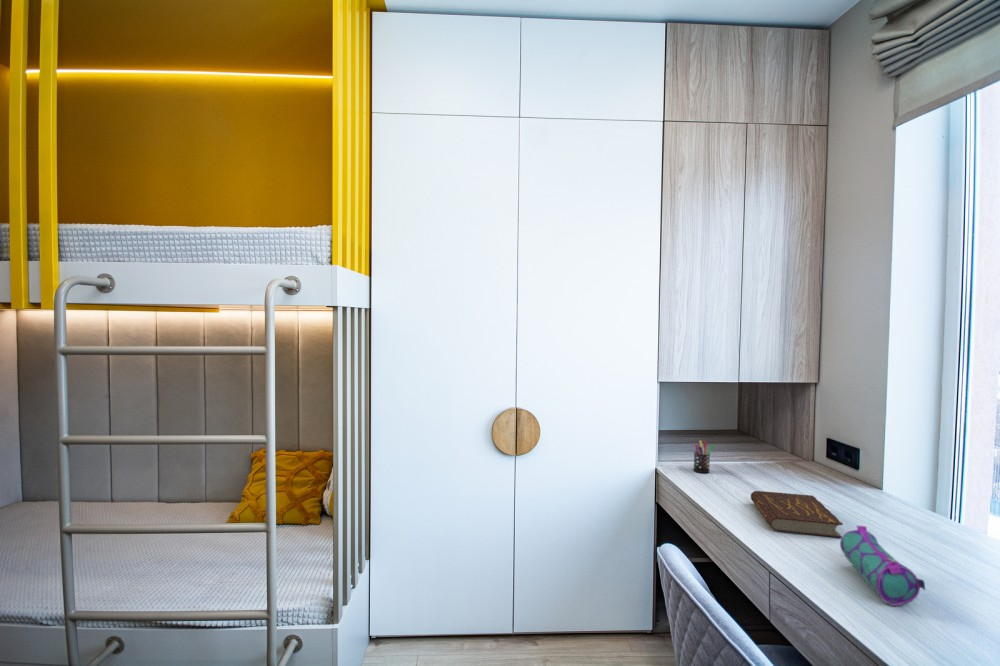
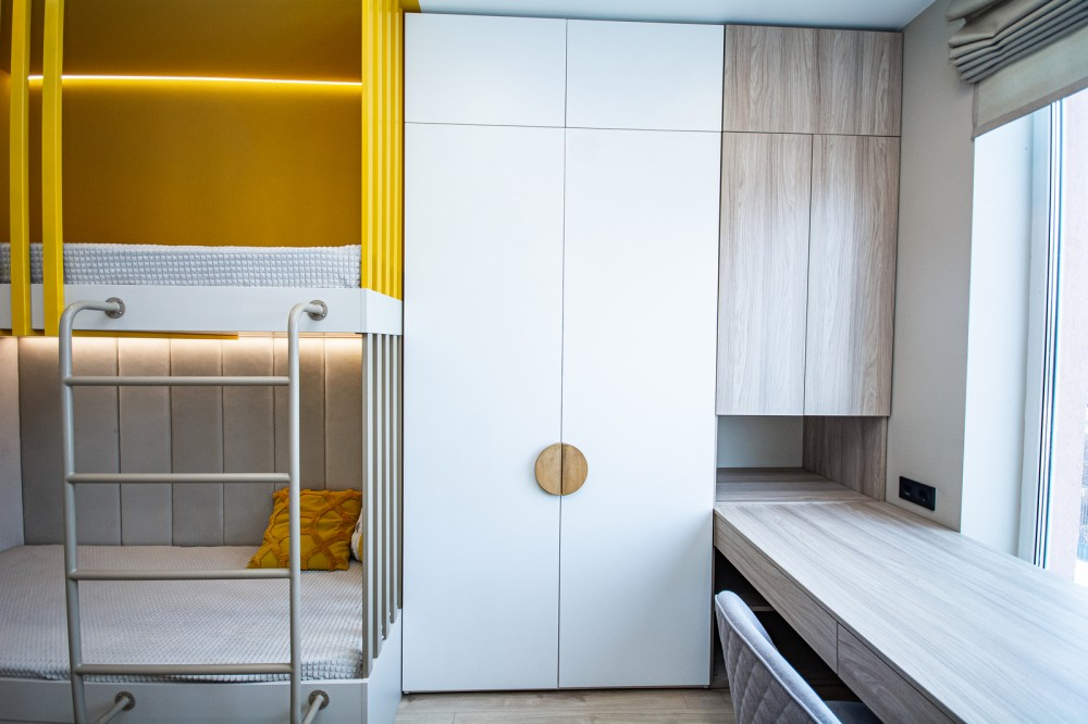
- pencil case (877, 563)
- book (792, 512)
- pen holder (704, 455)
